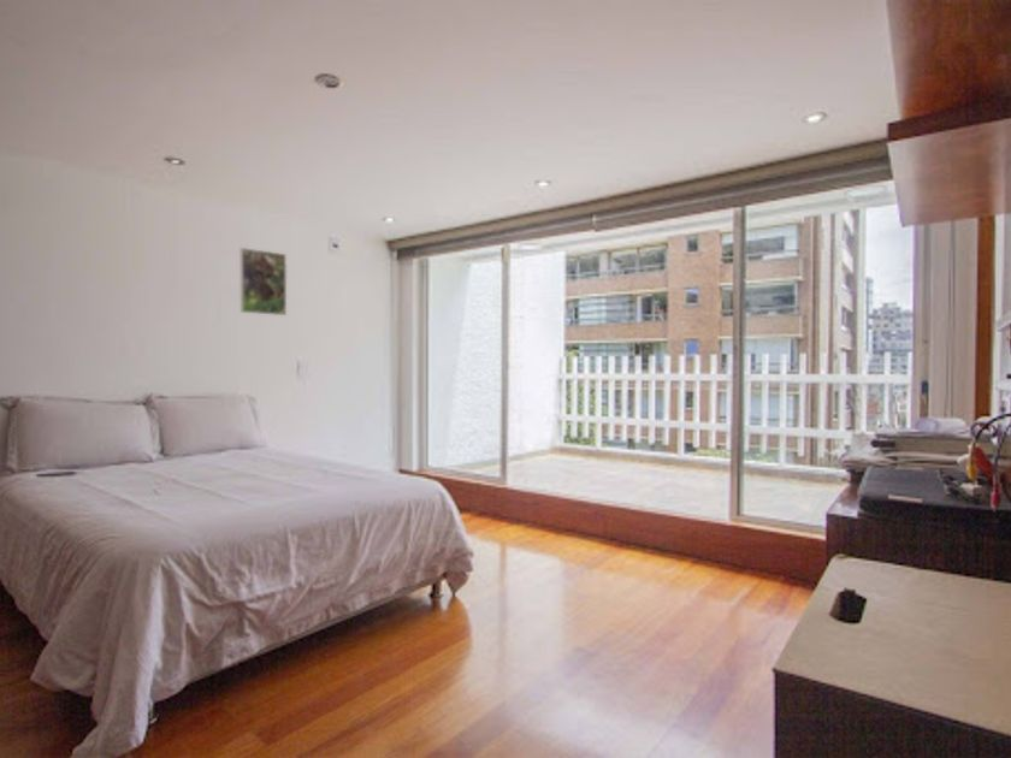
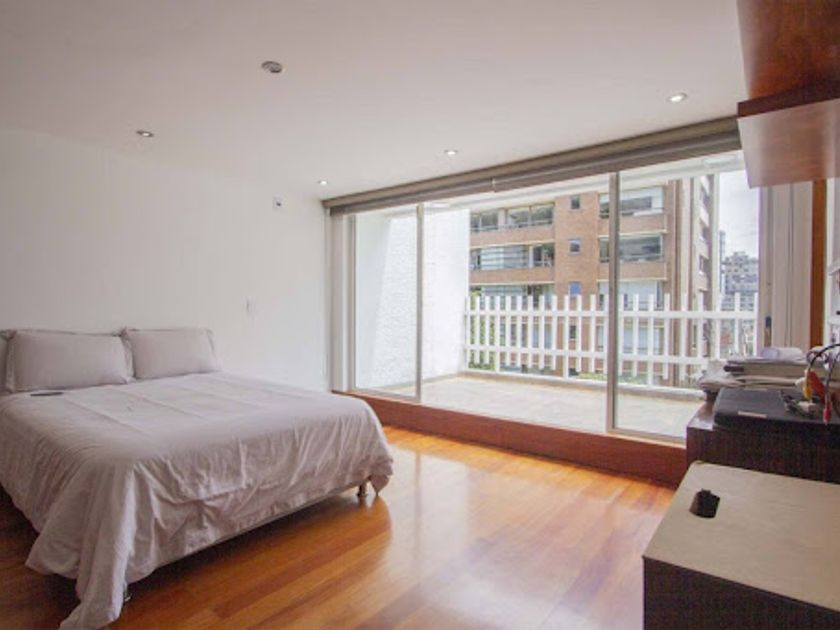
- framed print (264, 282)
